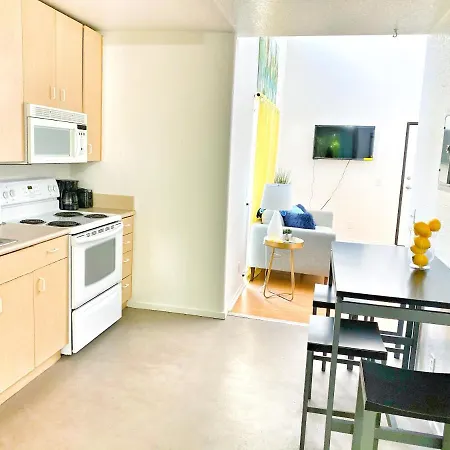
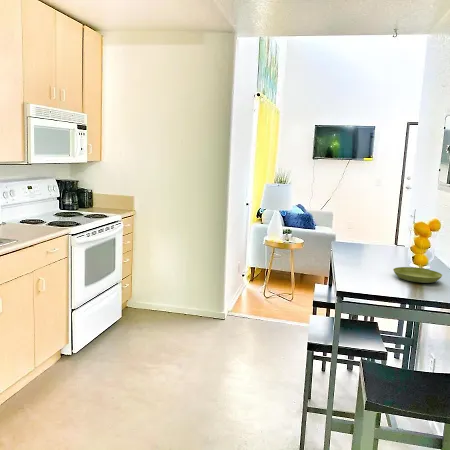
+ saucer (416, 275)
